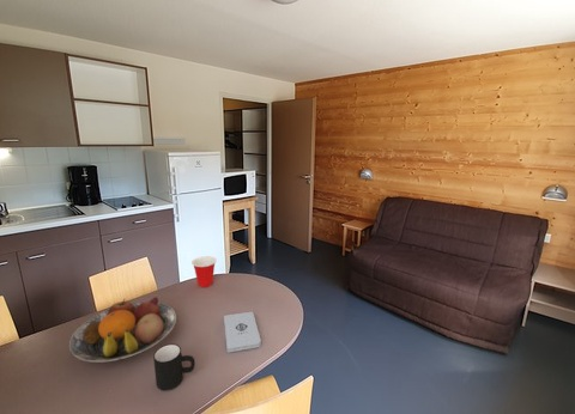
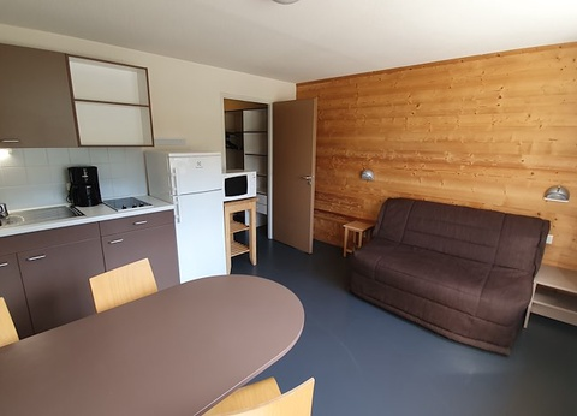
- notepad (241, 329)
- mug (175, 365)
- cup (204, 272)
- fruit bowl (126, 323)
